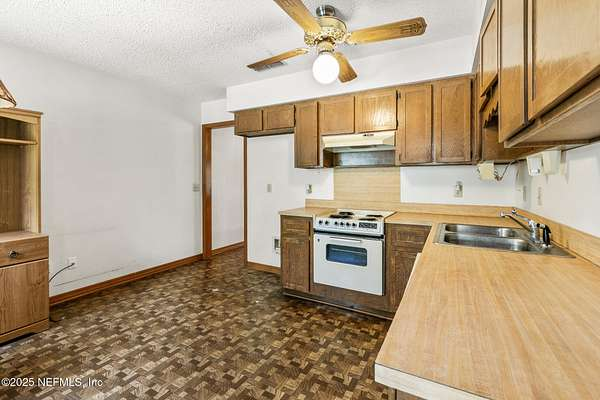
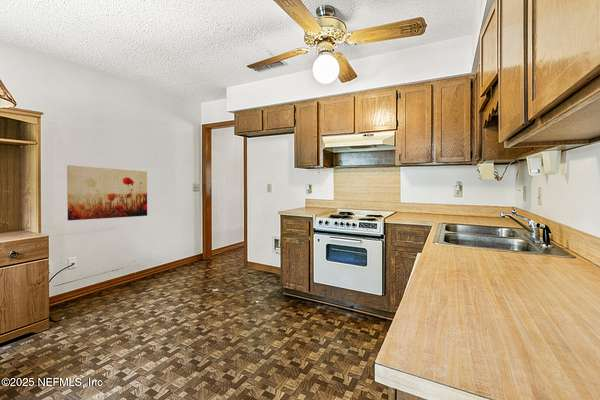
+ wall art (111, 193)
